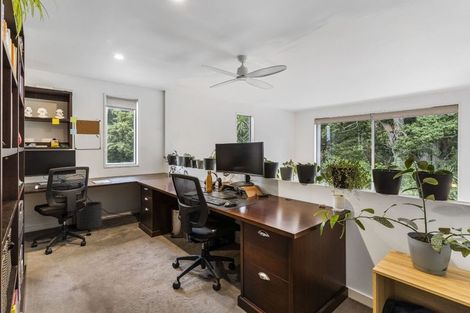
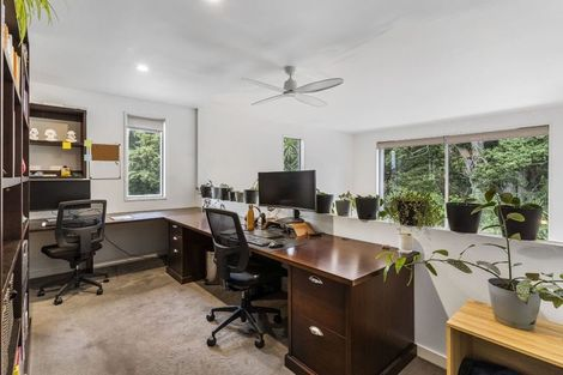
- waste bin (89, 215)
